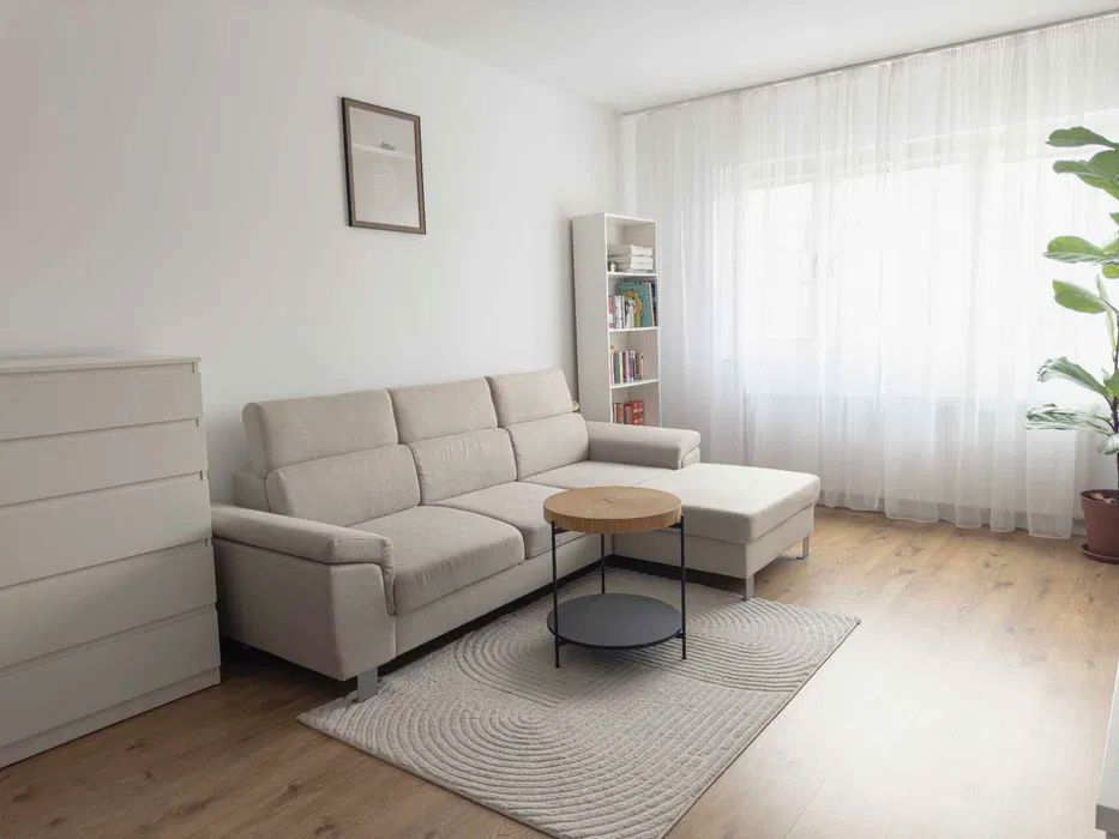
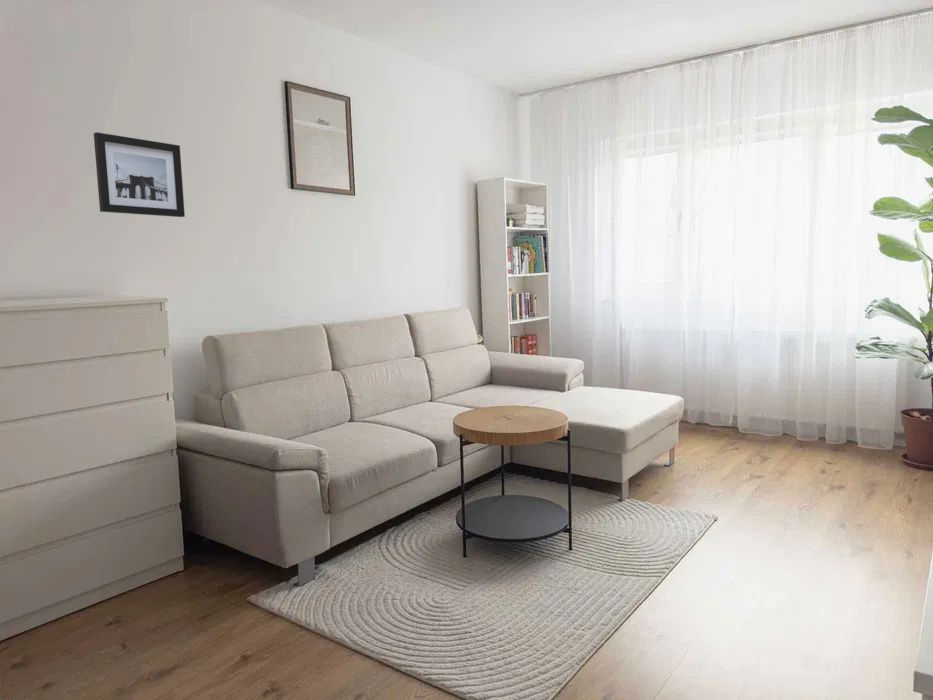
+ wall art (141, 177)
